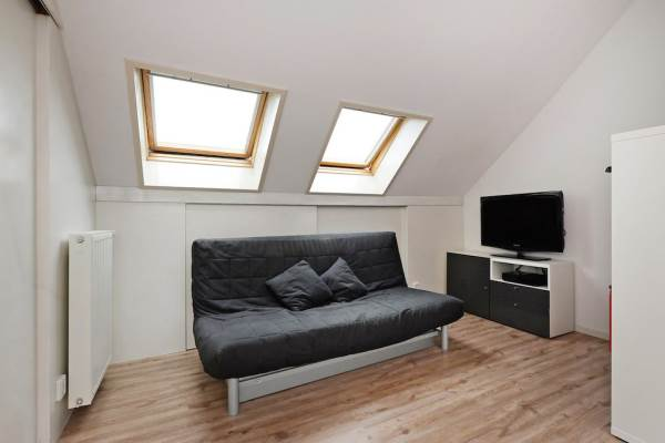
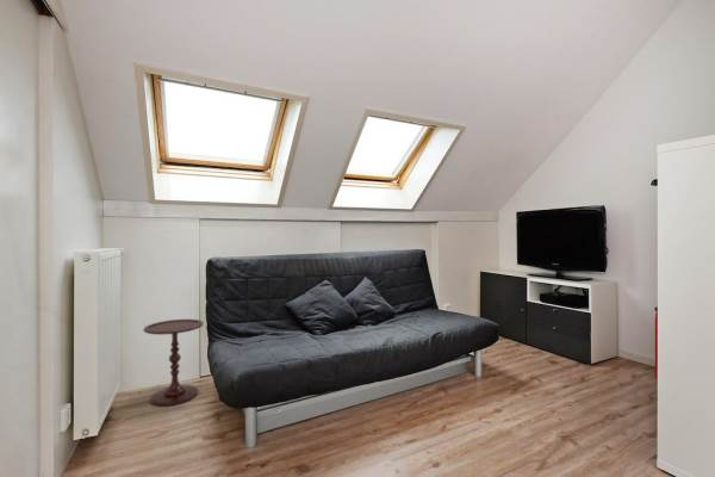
+ side table (174, 360)
